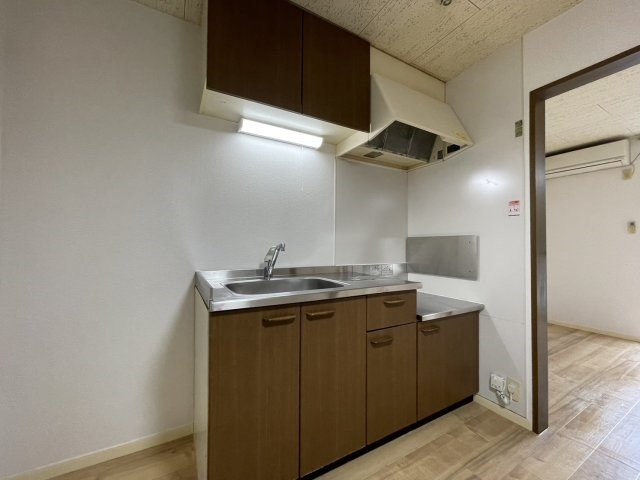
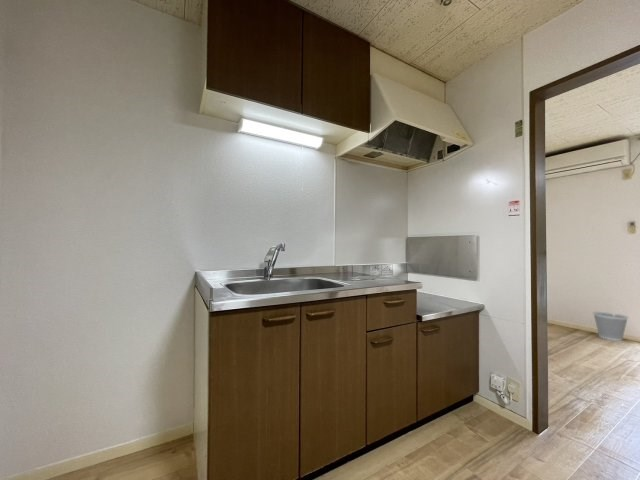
+ wastebasket (610, 326)
